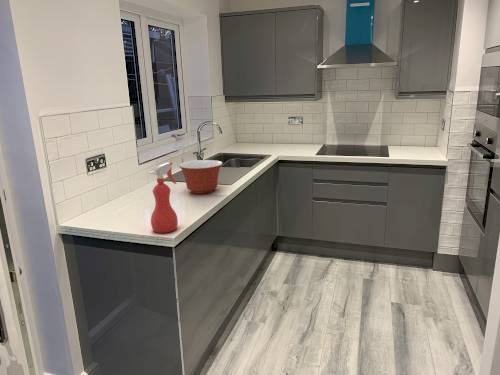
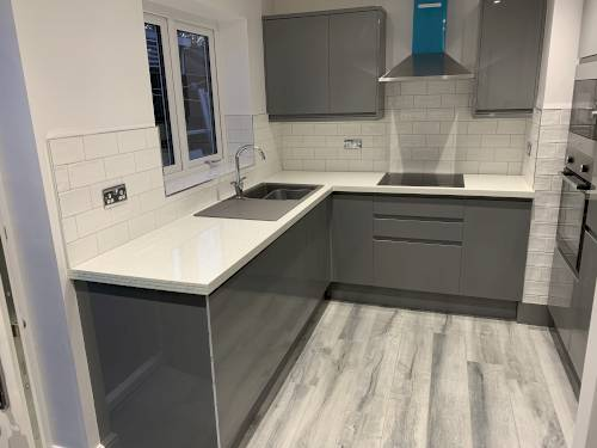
- mixing bowl (201, 177)
- spray bottle (164, 196)
